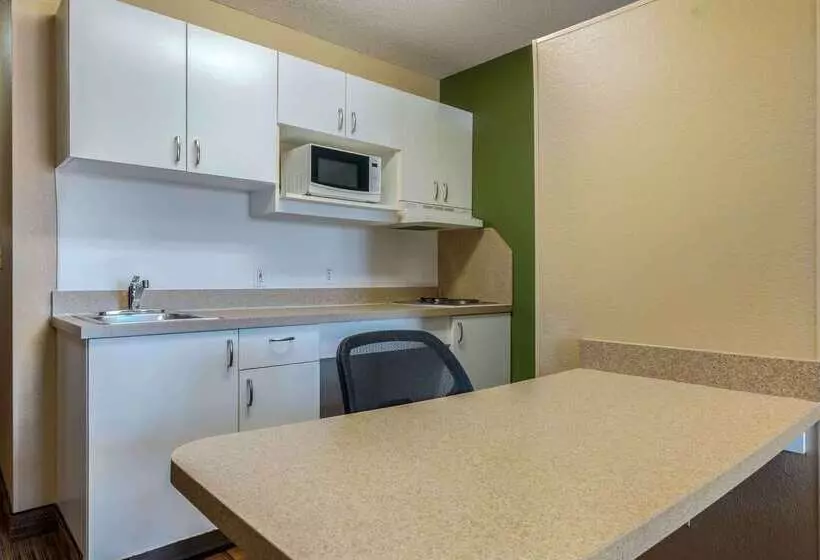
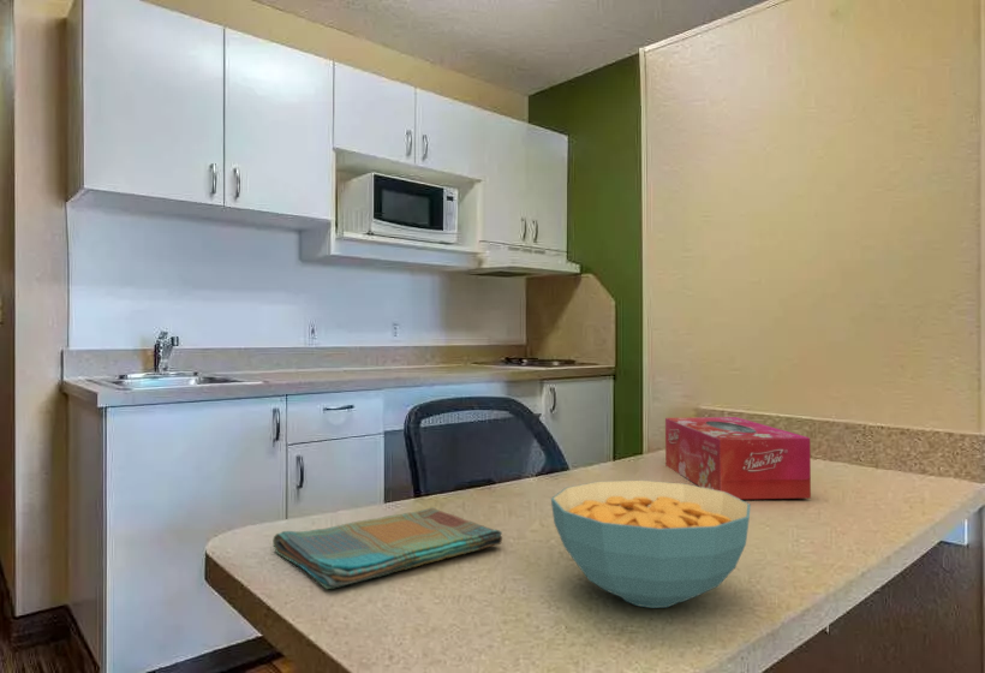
+ tissue box (729, 453)
+ cereal bowl (649, 548)
+ dish towel (388, 538)
